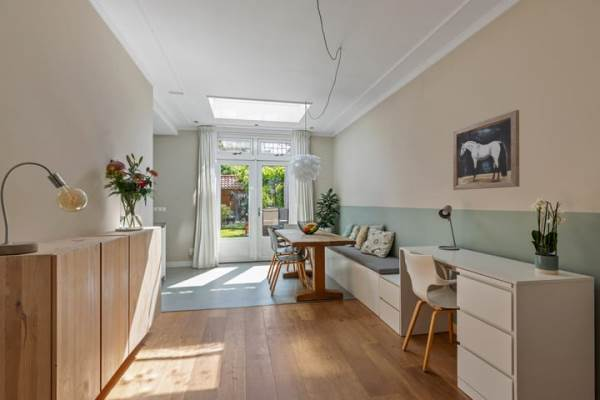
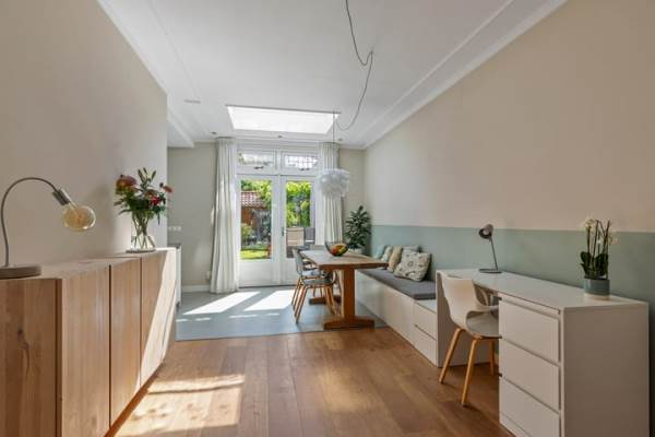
- wall art (481, 155)
